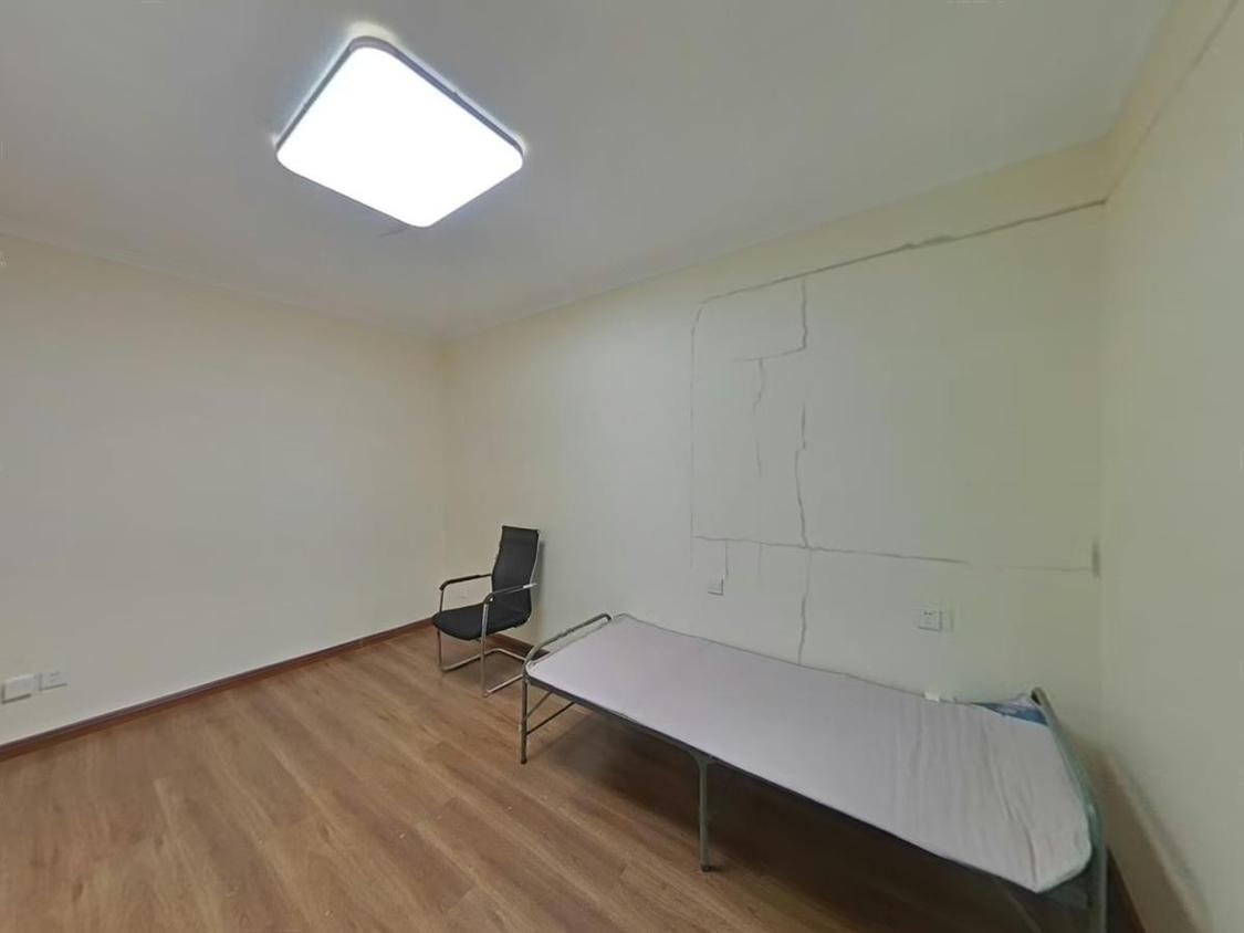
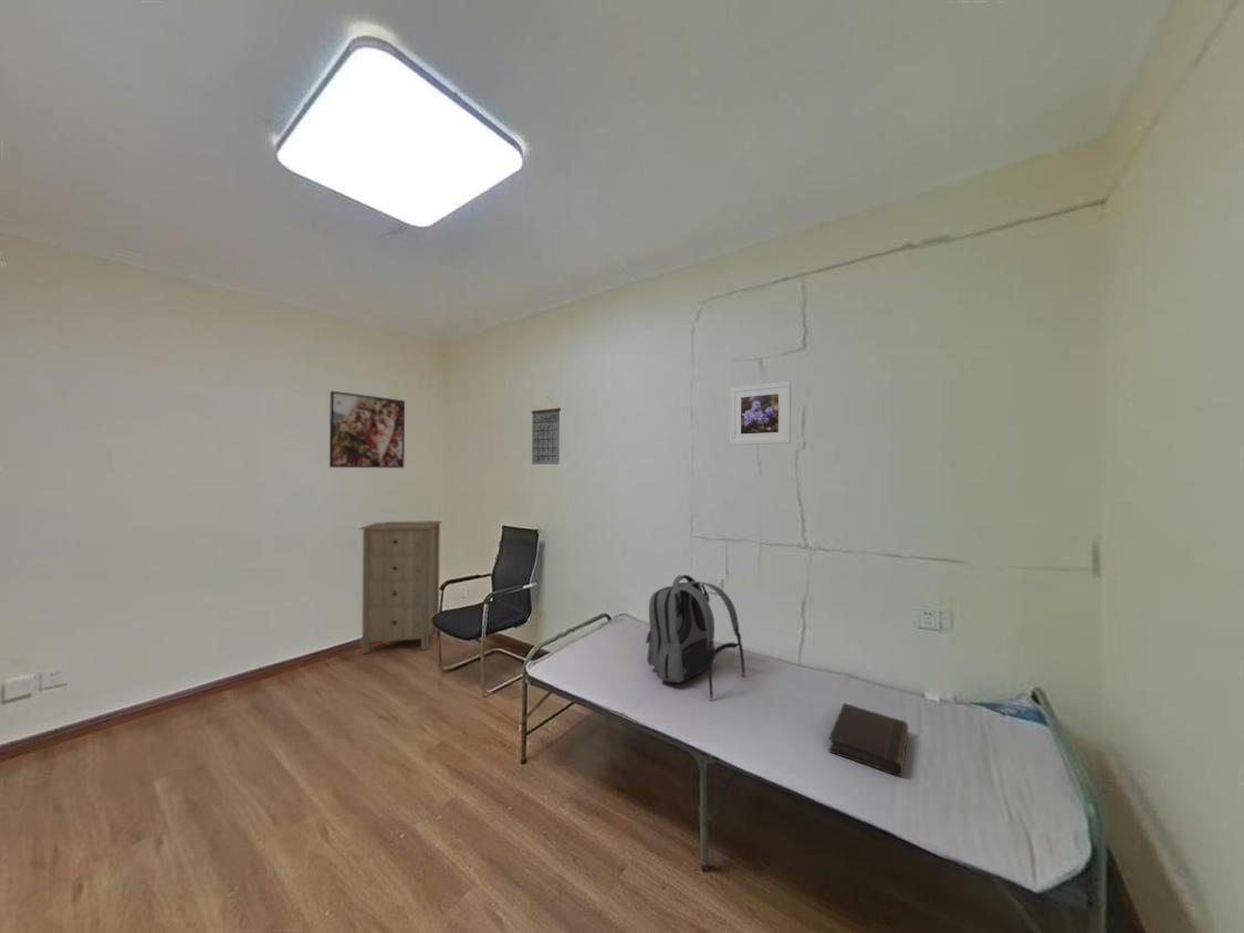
+ backpack (689, 625)
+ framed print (759, 413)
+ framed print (369, 431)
+ book (869, 735)
+ calendar (545, 430)
+ storage cabinet (403, 583)
